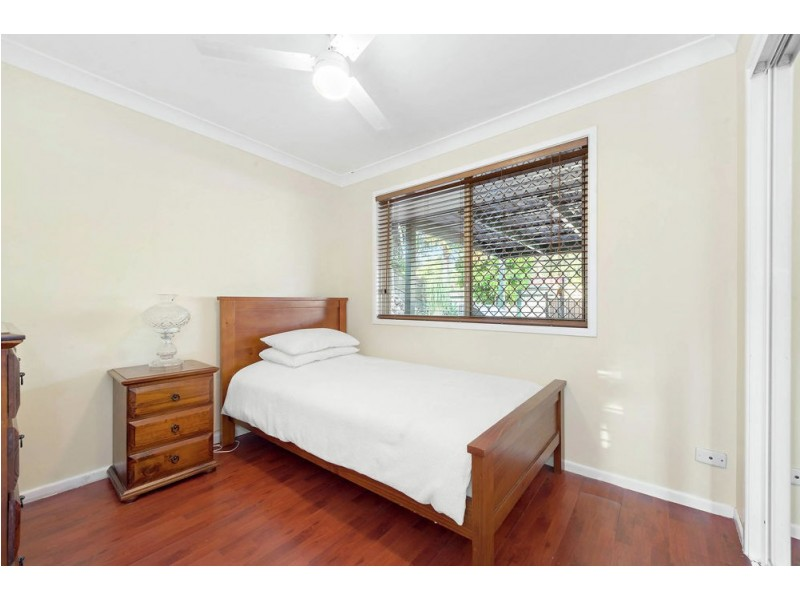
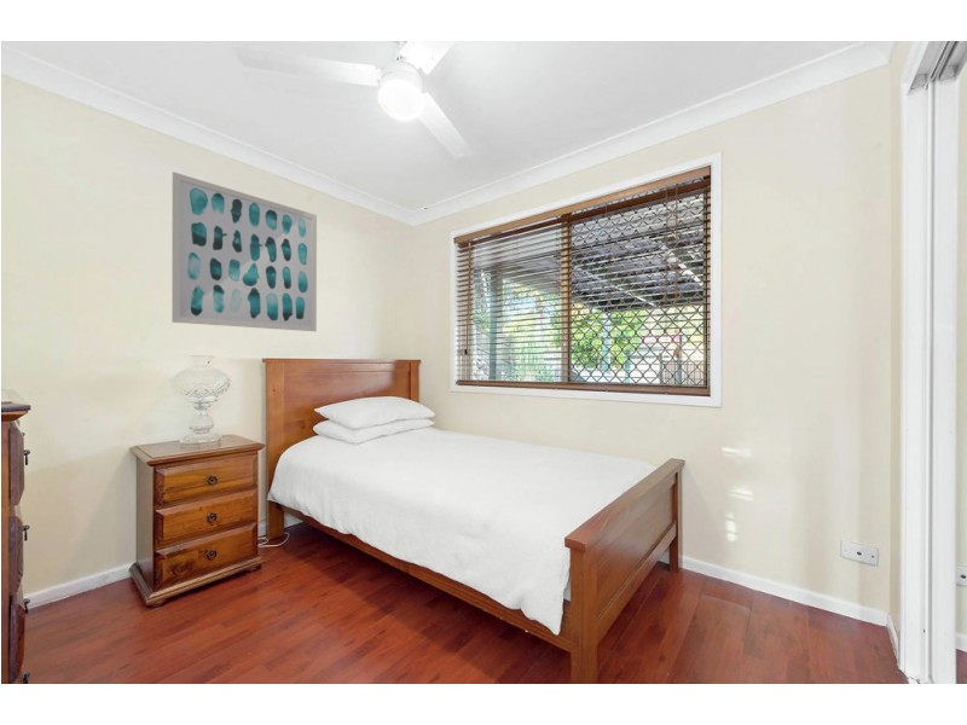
+ wall art (253, 261)
